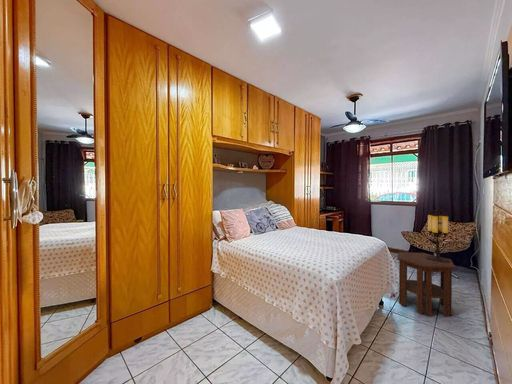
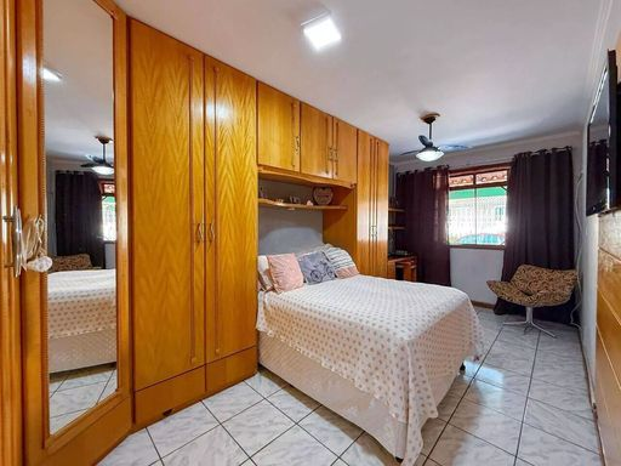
- table lamp (437, 233)
- side table (423, 281)
